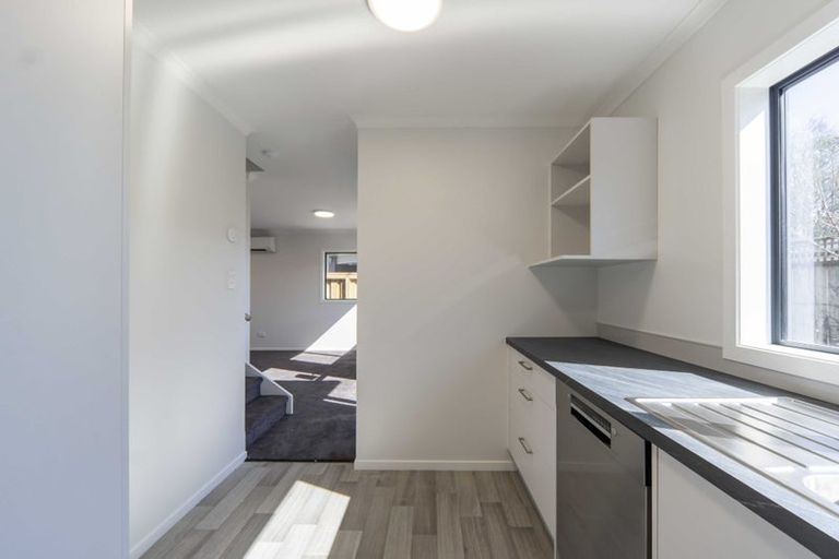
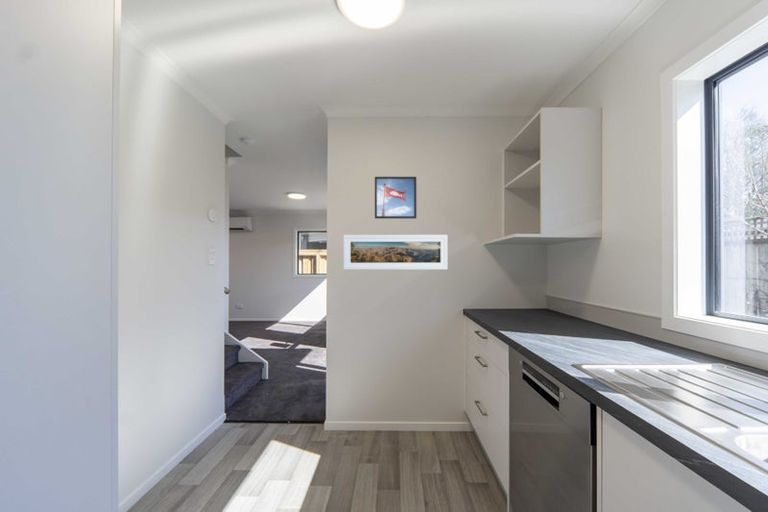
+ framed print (395, 197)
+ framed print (395, 252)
